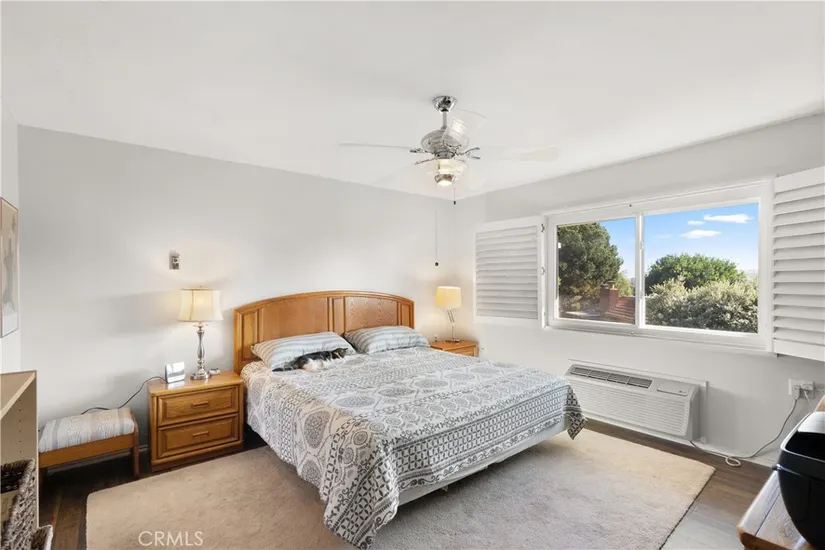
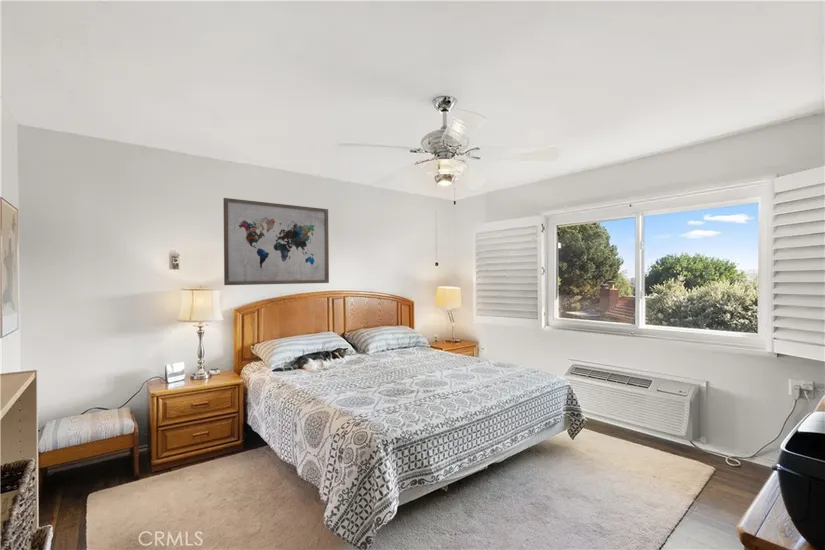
+ wall art (280, 244)
